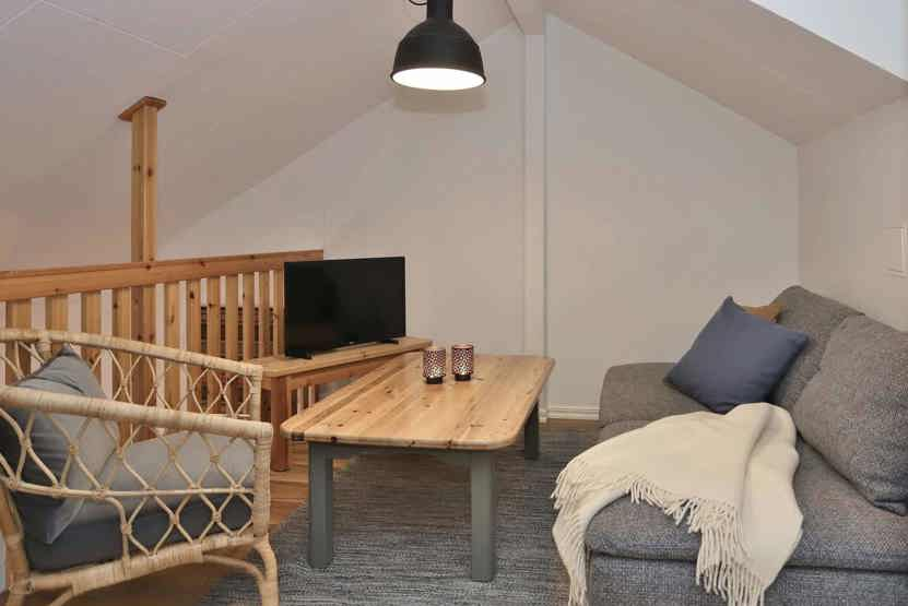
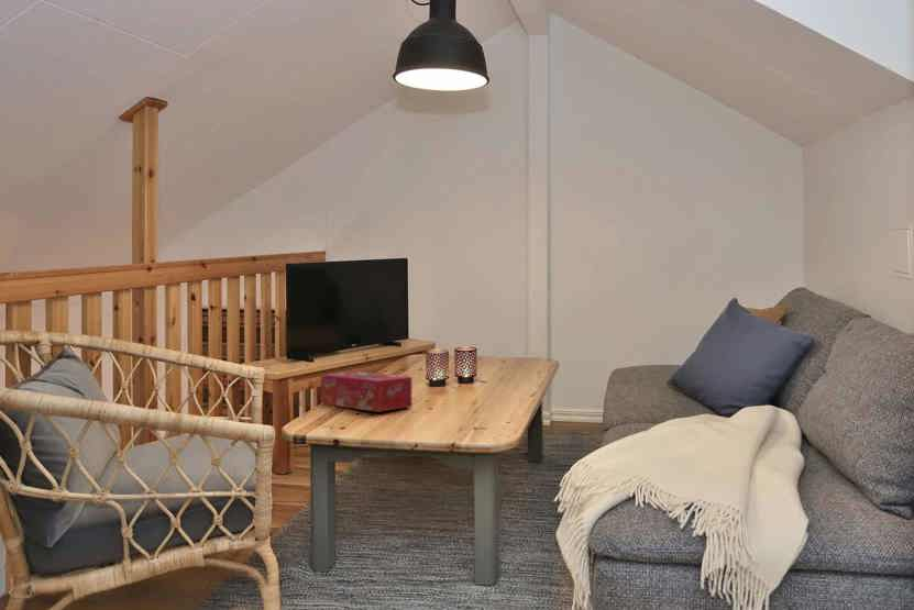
+ tissue box (365, 390)
